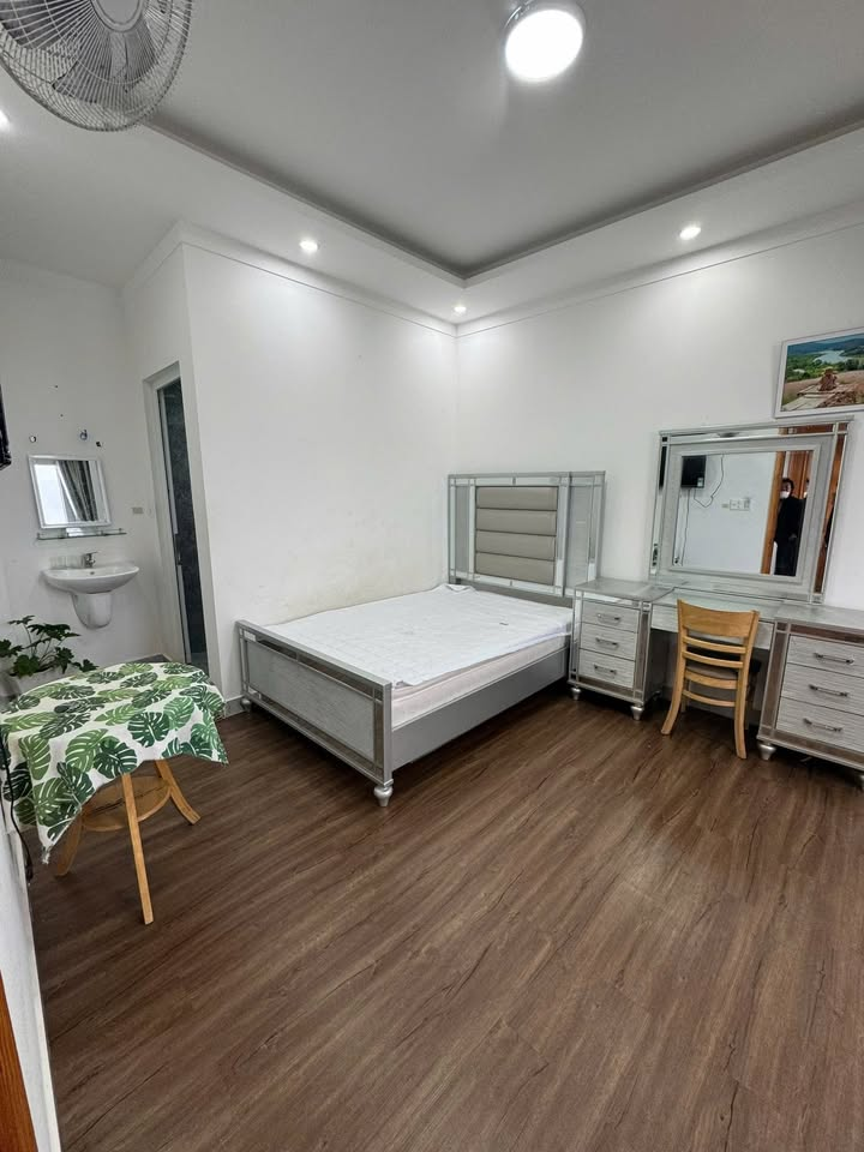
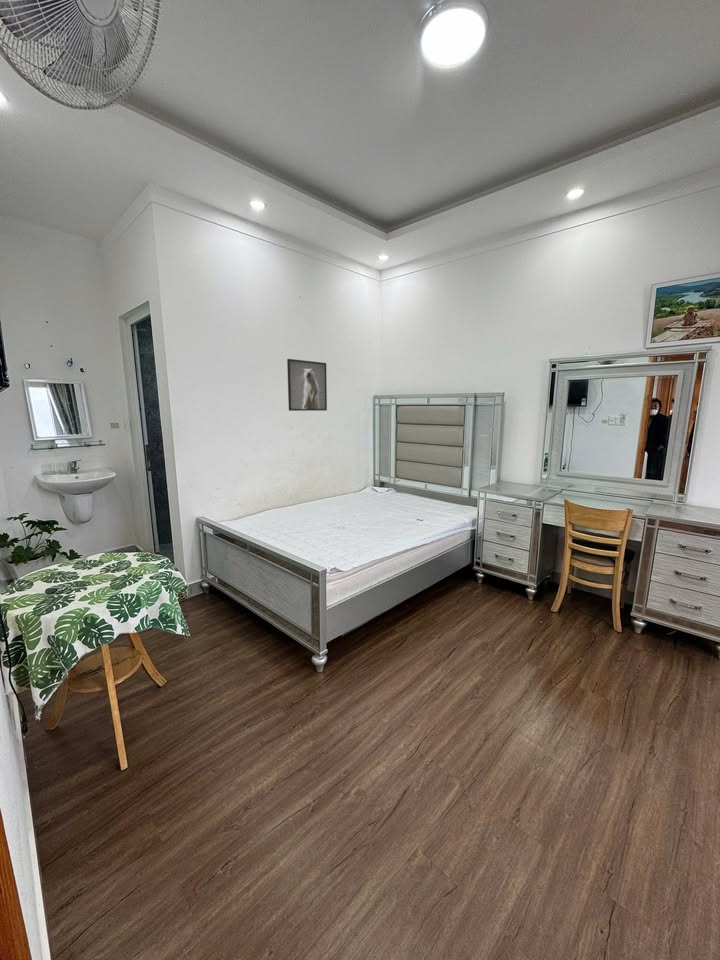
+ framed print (308, 386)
